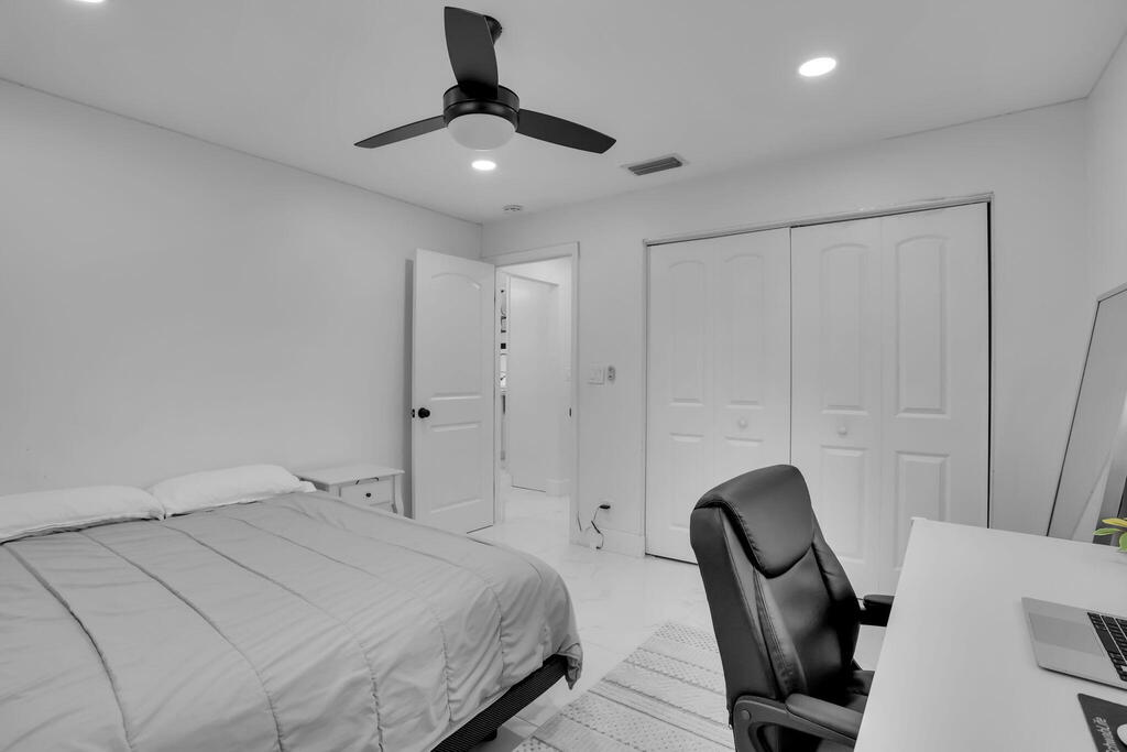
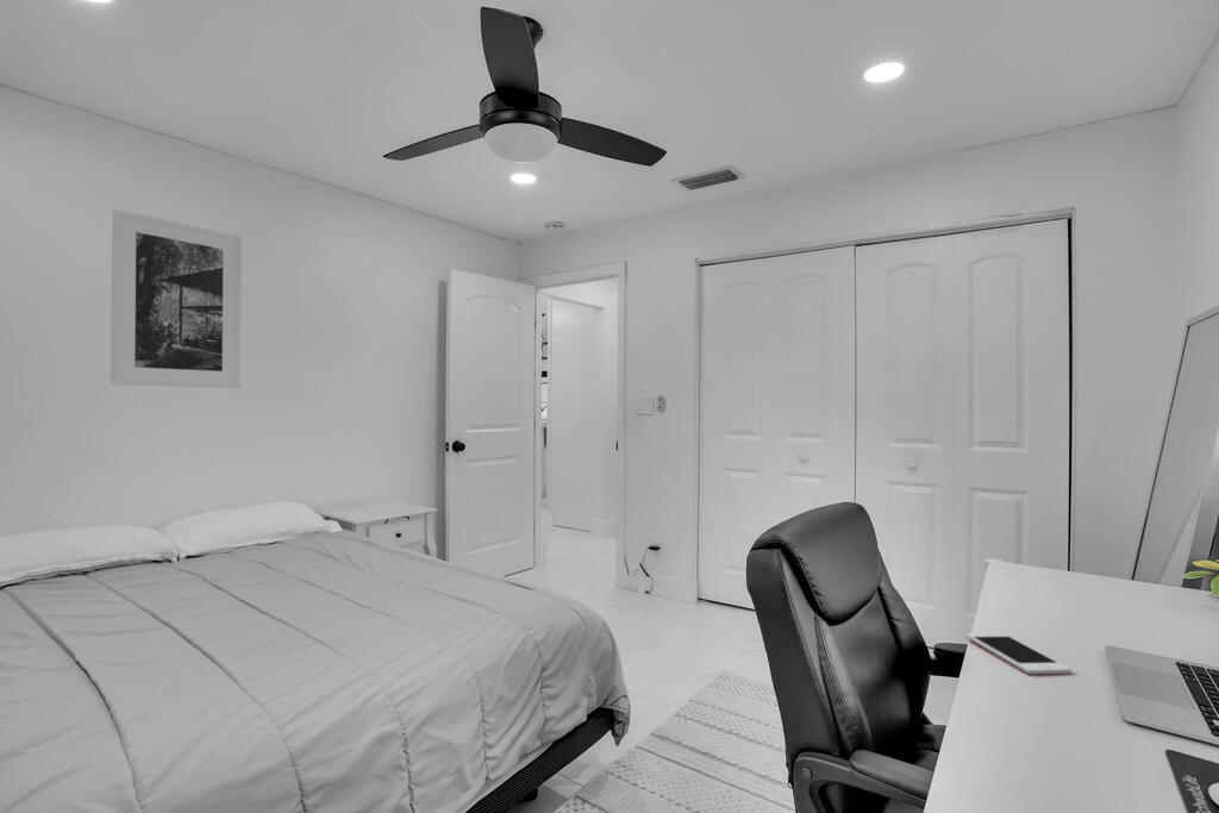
+ cell phone (1014, 651)
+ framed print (180, 305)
